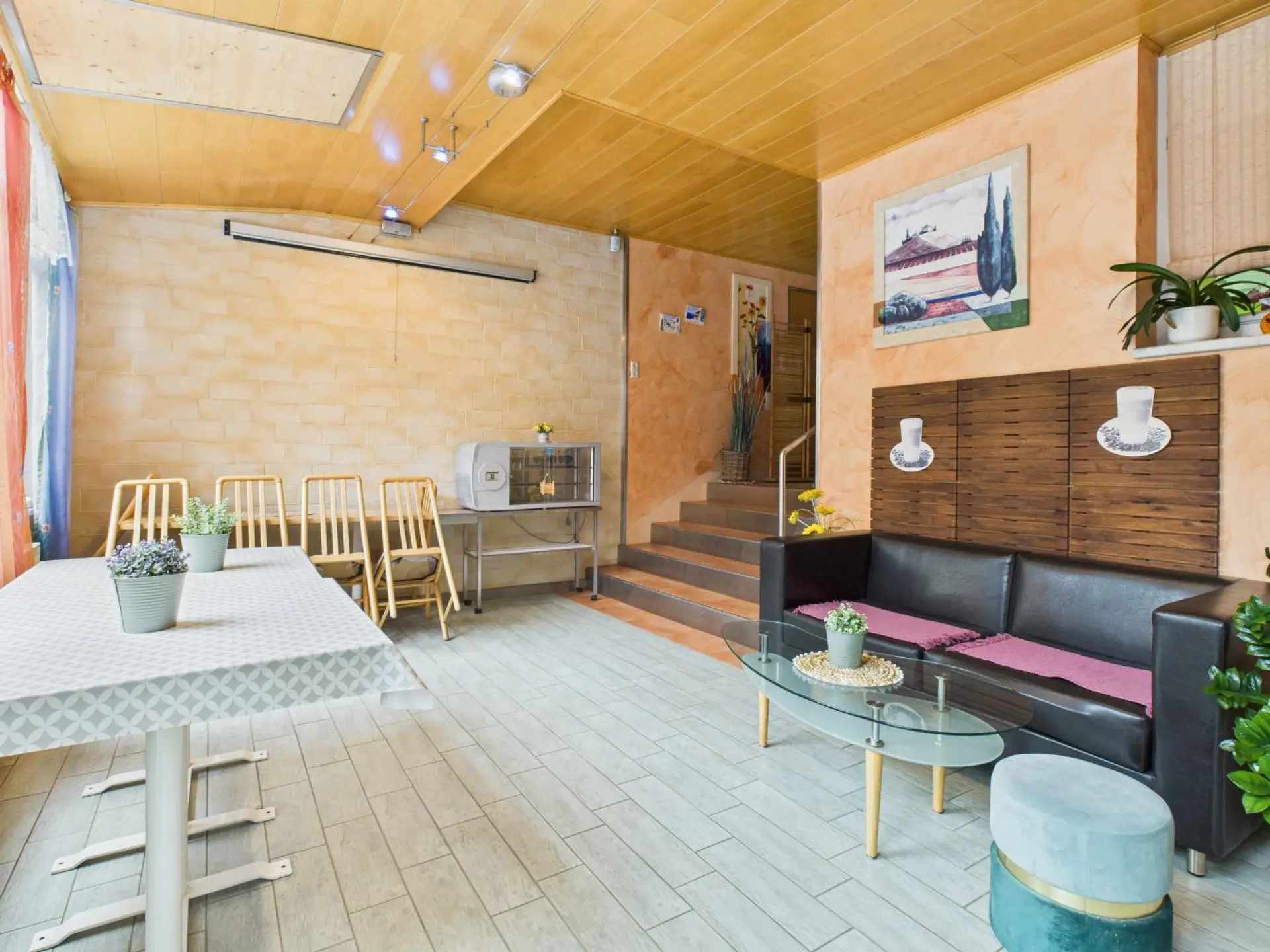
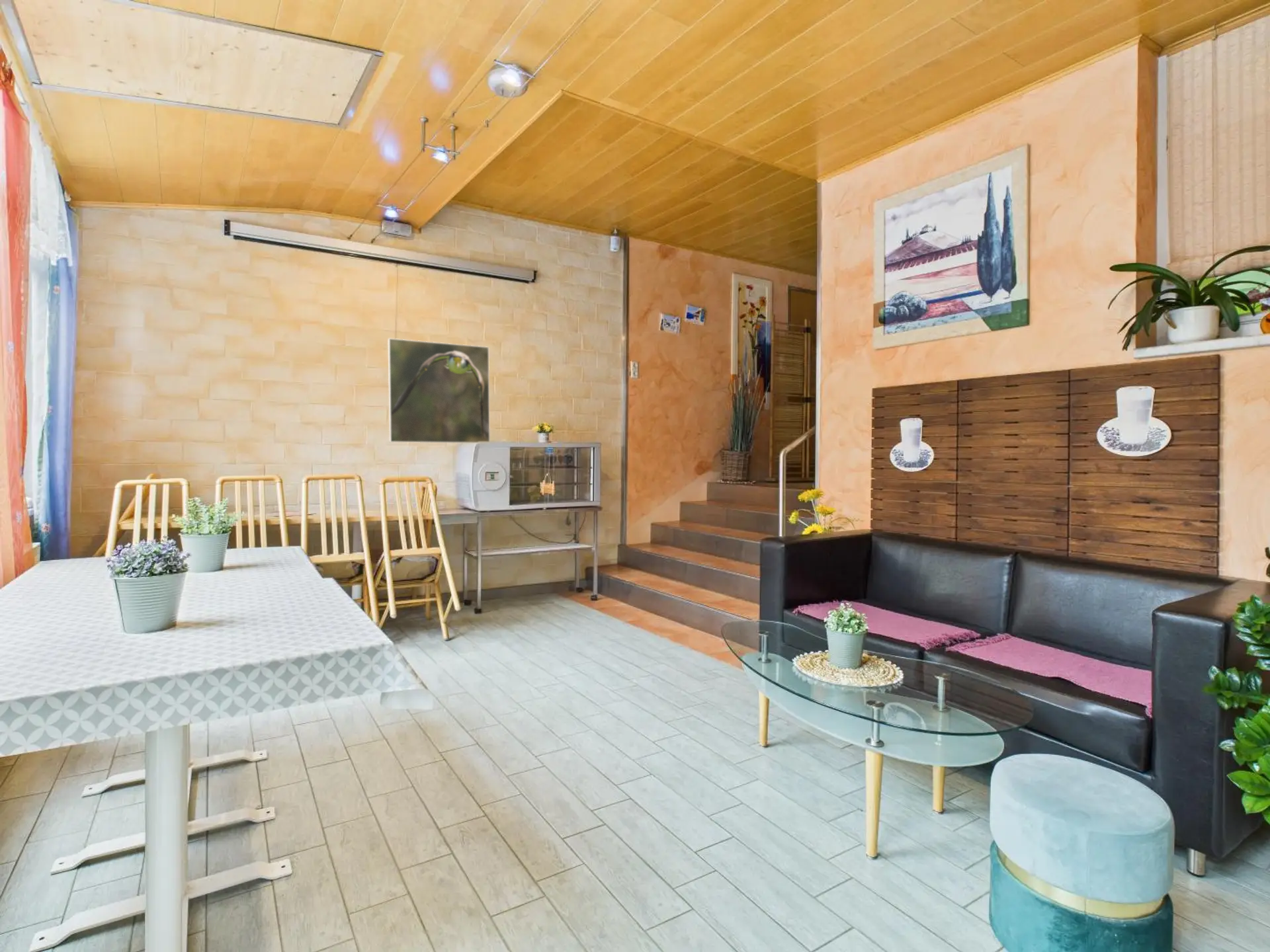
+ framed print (441, 393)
